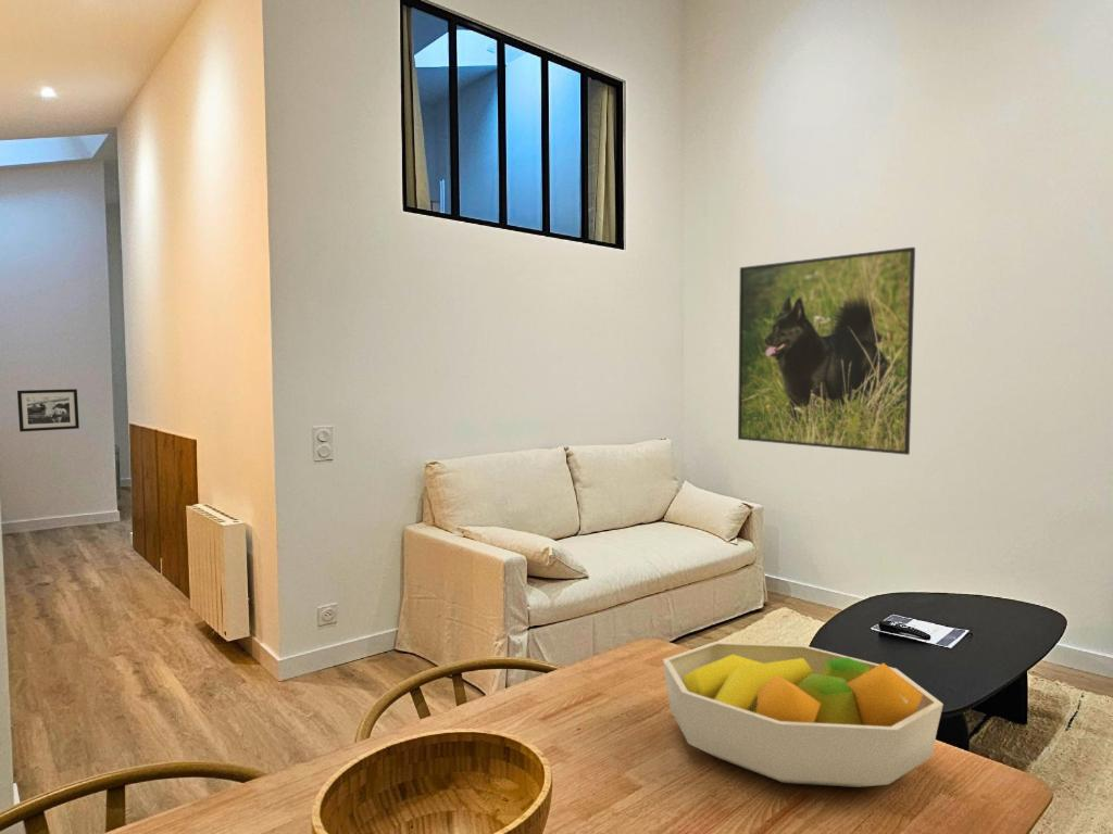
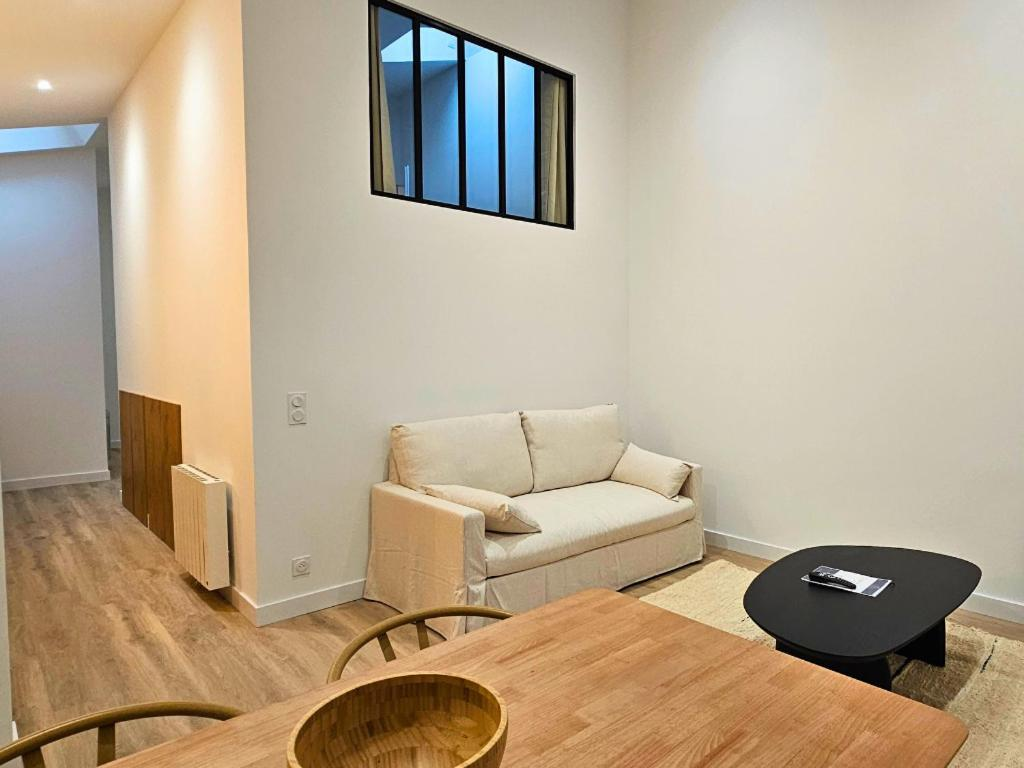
- picture frame (48, 409)
- fruit bowl (792, 698)
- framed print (817, 353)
